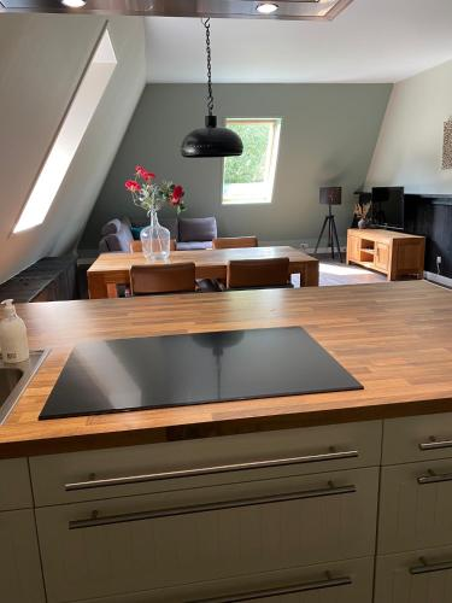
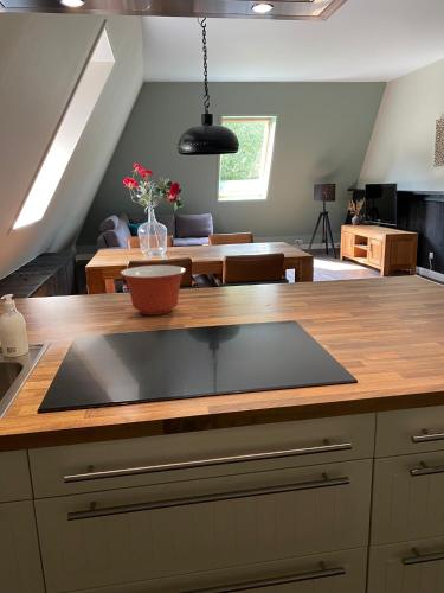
+ mixing bowl (154, 291)
